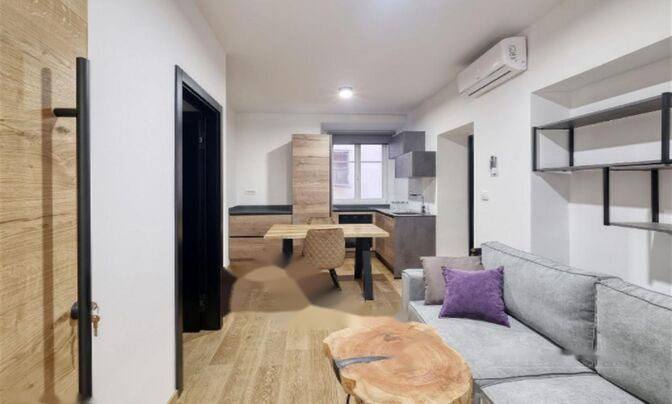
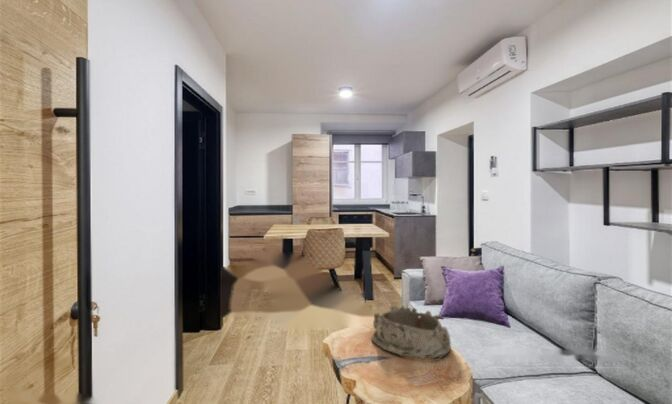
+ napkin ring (409, 328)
